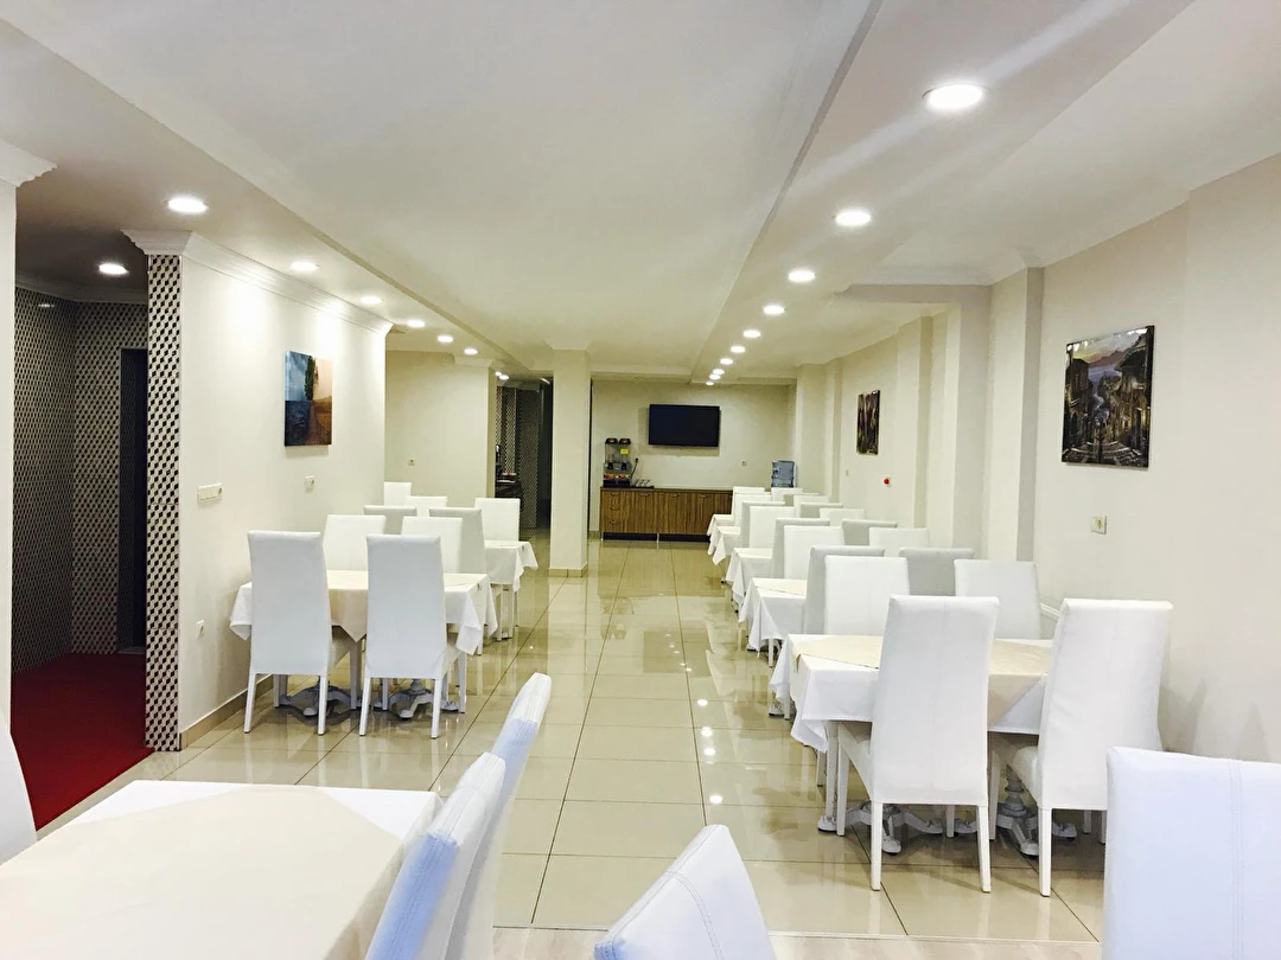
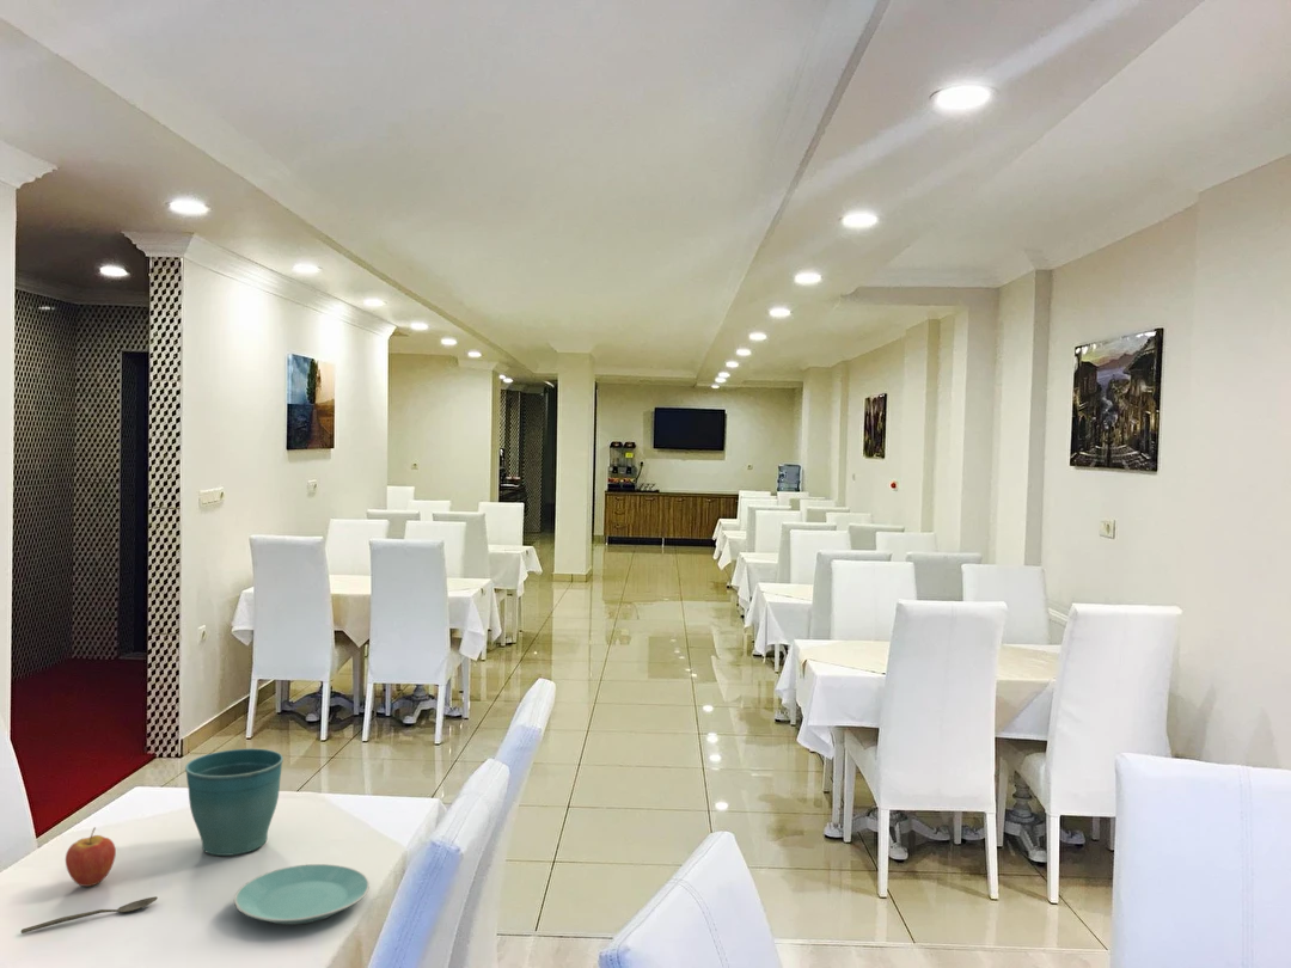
+ plate (302, 896)
+ spoon (91, 914)
+ fruit (90, 856)
+ flower pot (234, 803)
